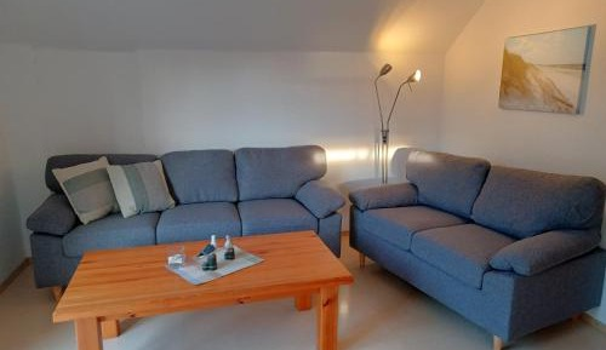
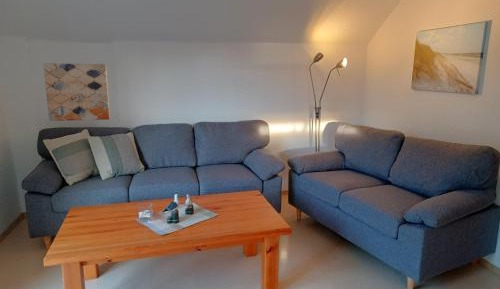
+ wall art (78, 92)
